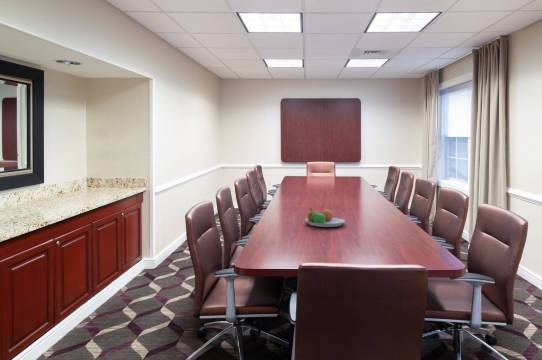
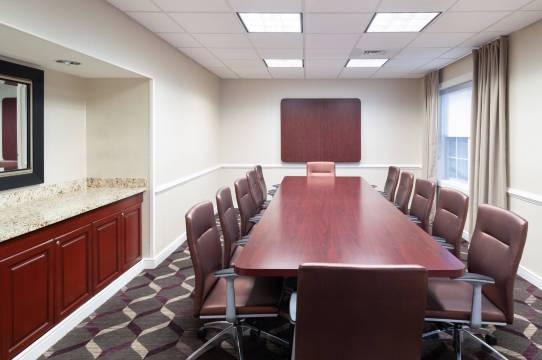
- fruit bowl (323, 216)
